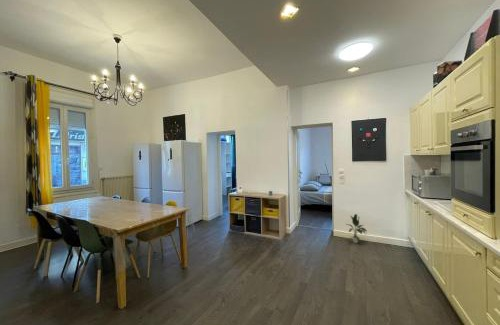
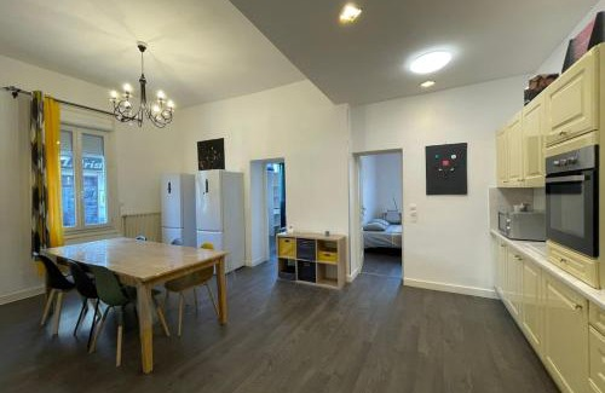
- potted plant (356, 229)
